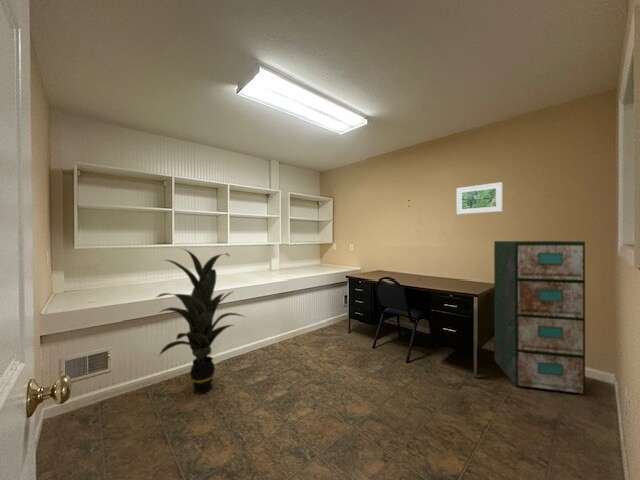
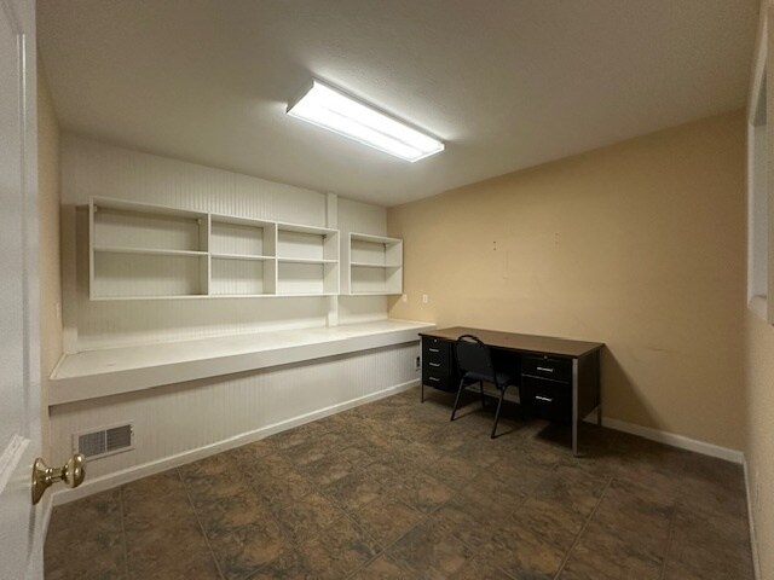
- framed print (478, 199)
- filing cabinet (534, 308)
- indoor plant (195, 318)
